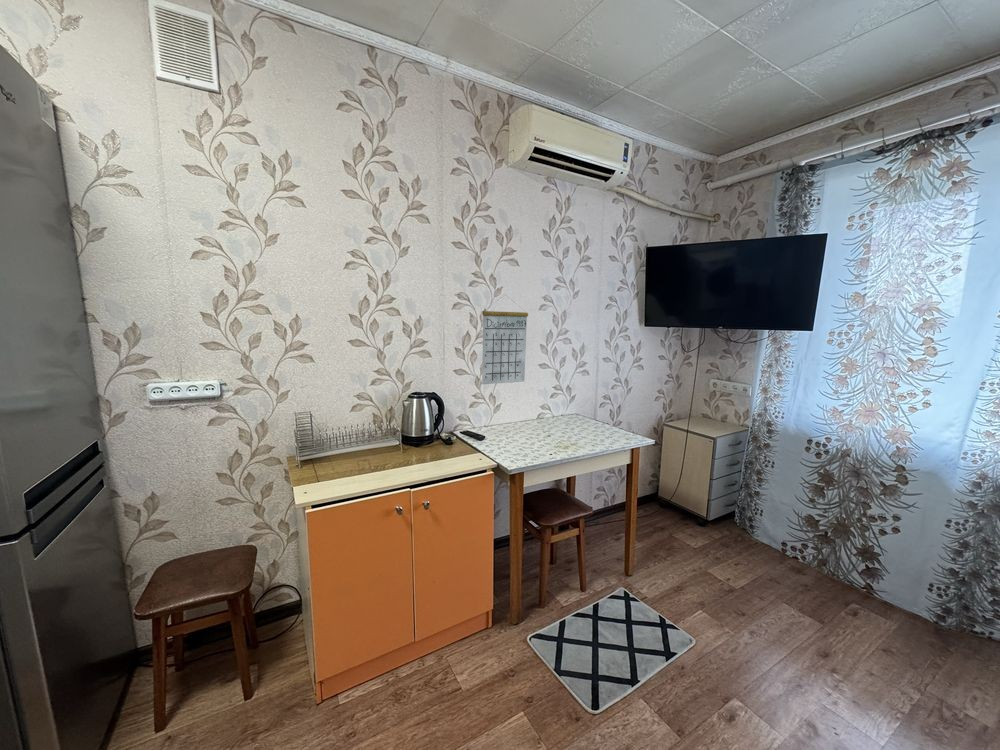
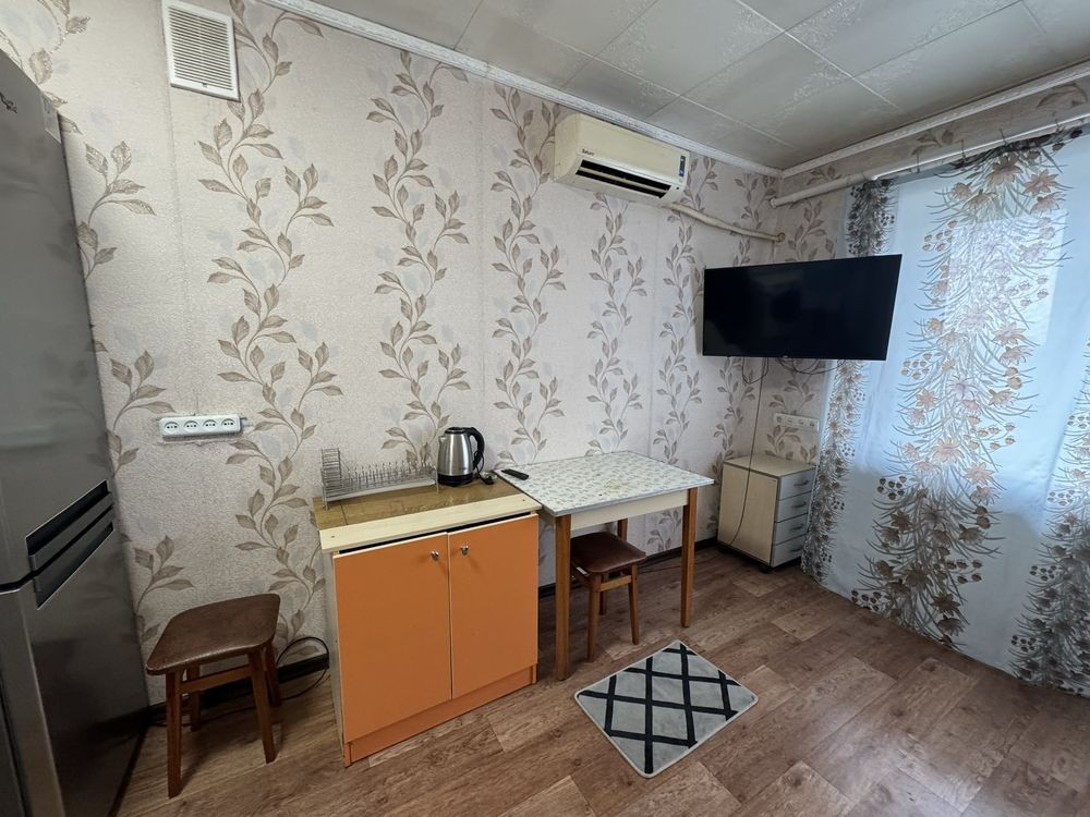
- calendar (505, 339)
